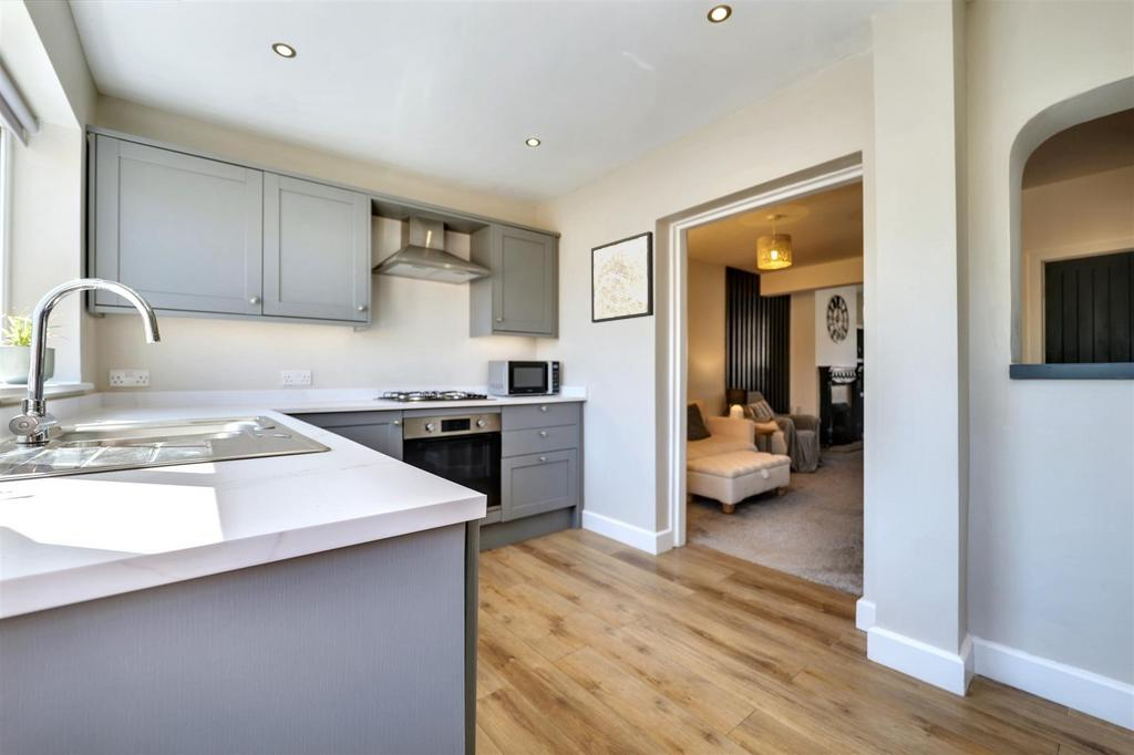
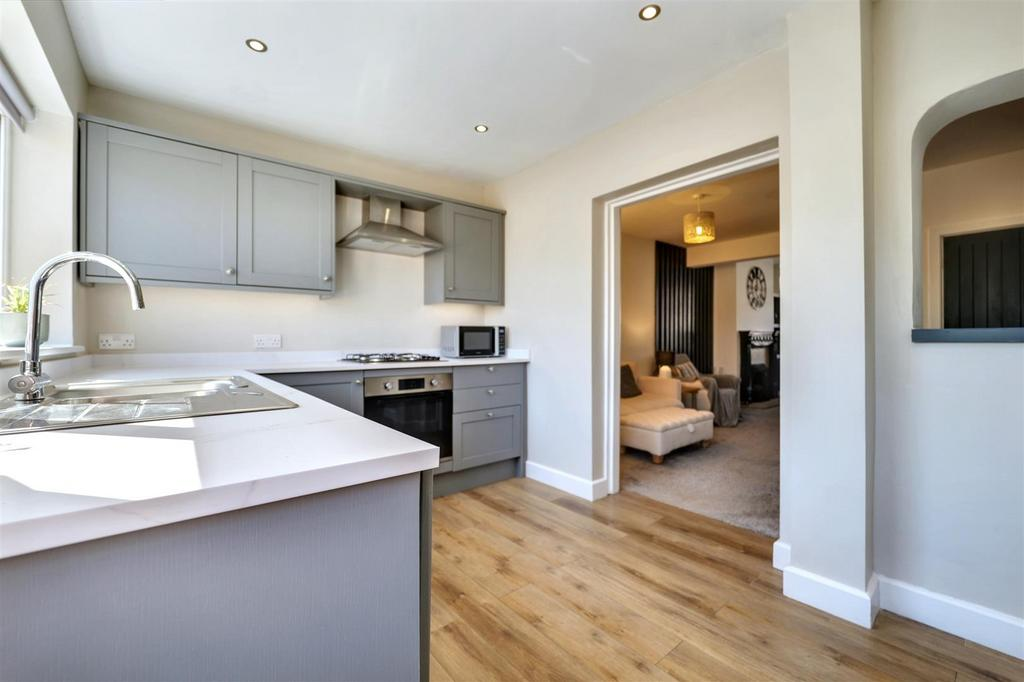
- wall art (620, 279)
